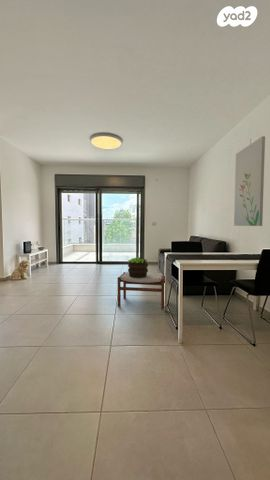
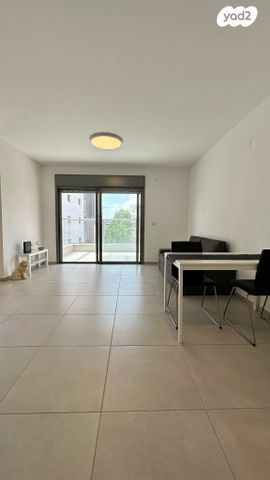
- ottoman (142, 289)
- potted plant (138, 265)
- wall art (247, 186)
